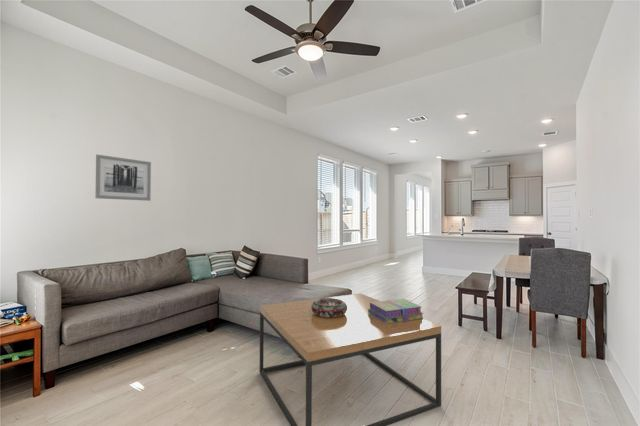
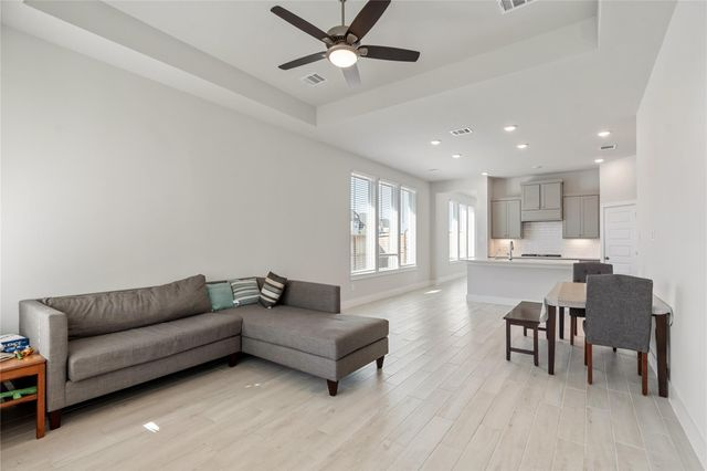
- coffee table (341, 351)
- stack of books (395, 309)
- wall art (125, 179)
- decorative bowl (329, 307)
